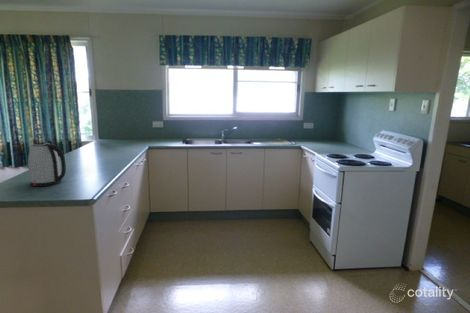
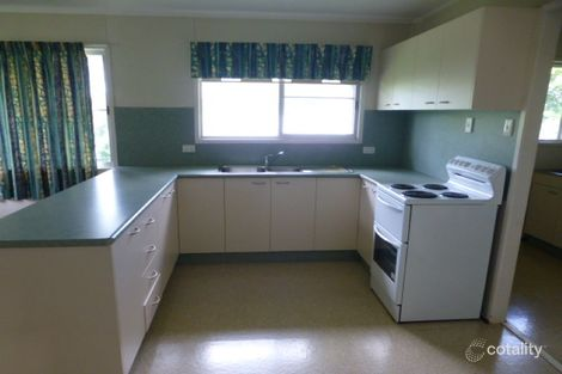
- kettle (48, 163)
